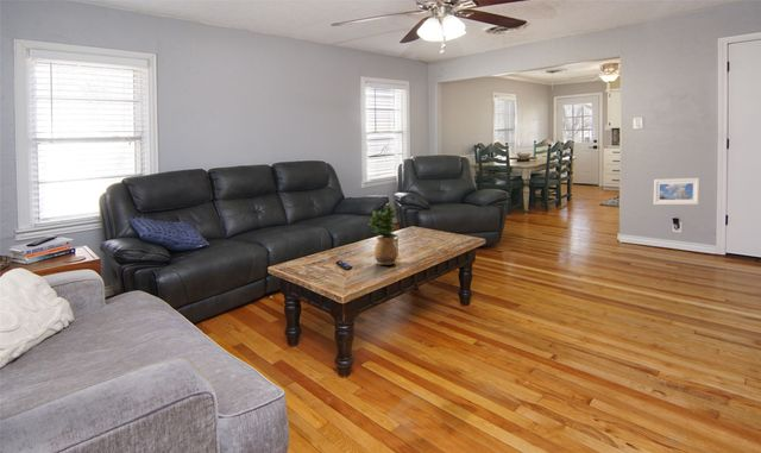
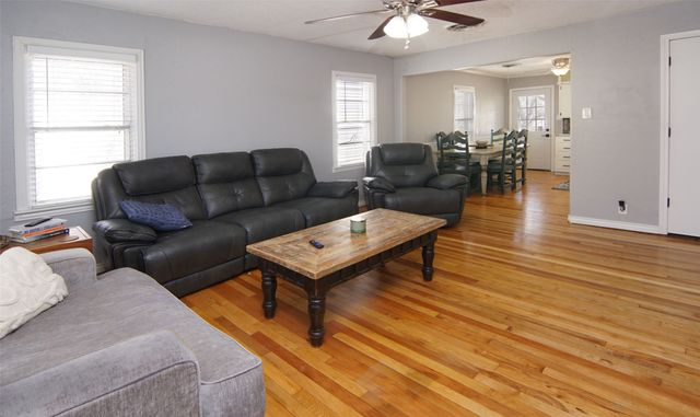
- potted plant (383, 233)
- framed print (675, 191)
